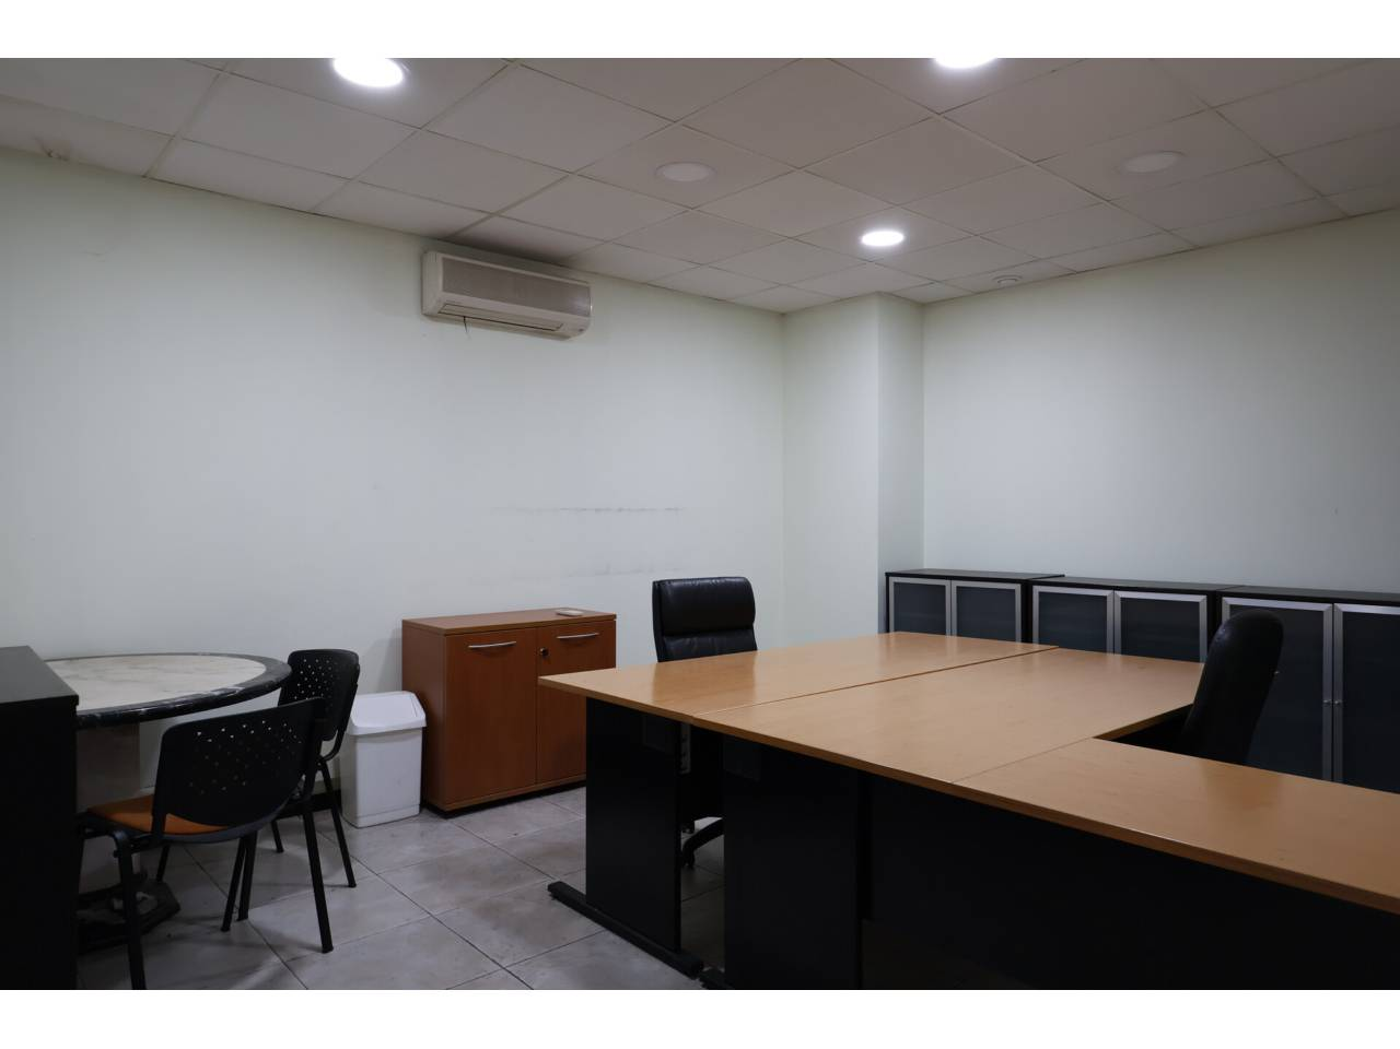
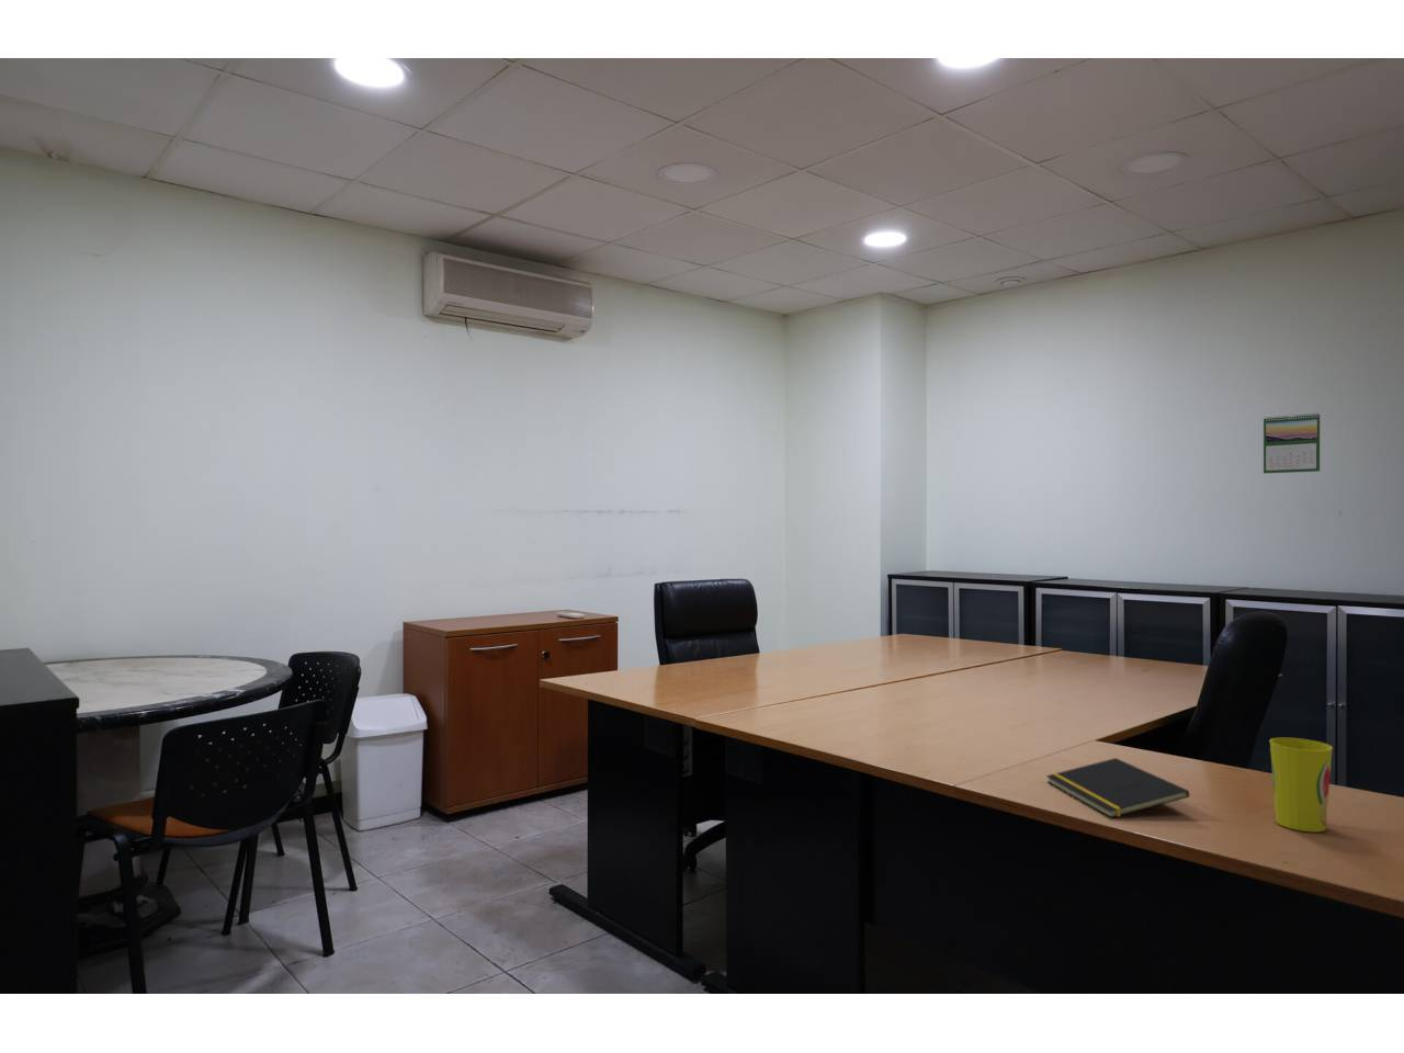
+ cup (1300, 784)
+ calendar (1291, 444)
+ notepad (1113, 785)
